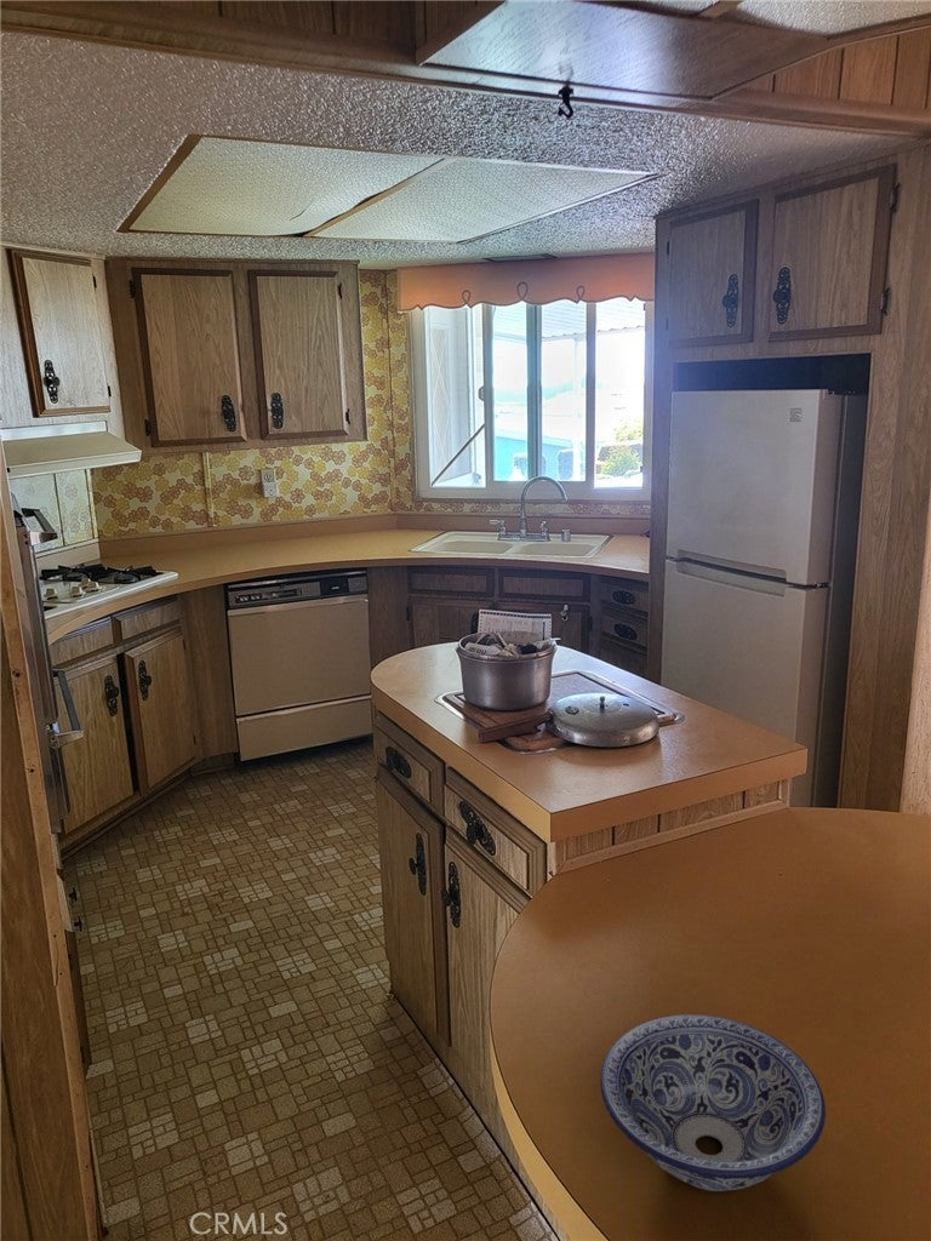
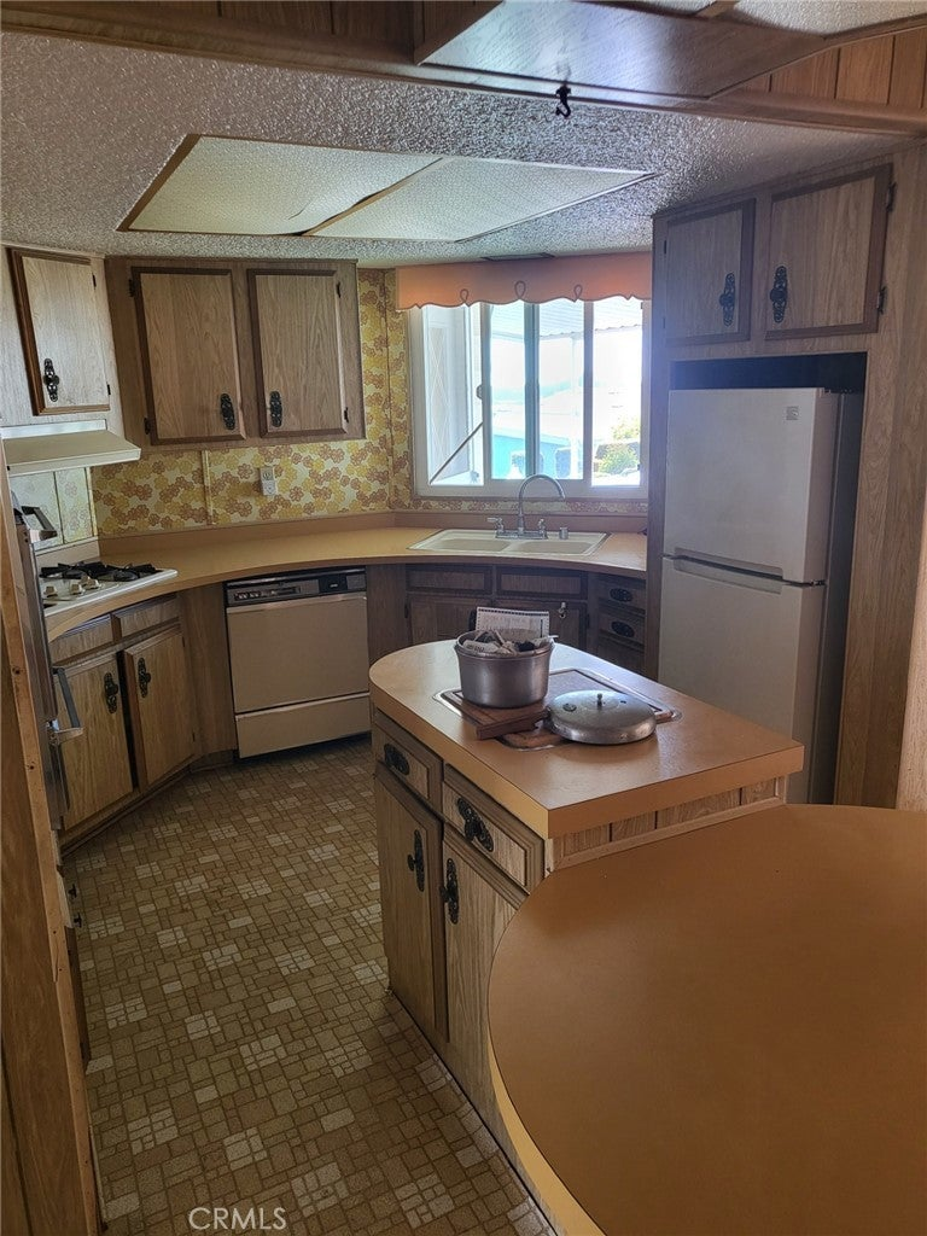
- bowl (707, 1117)
